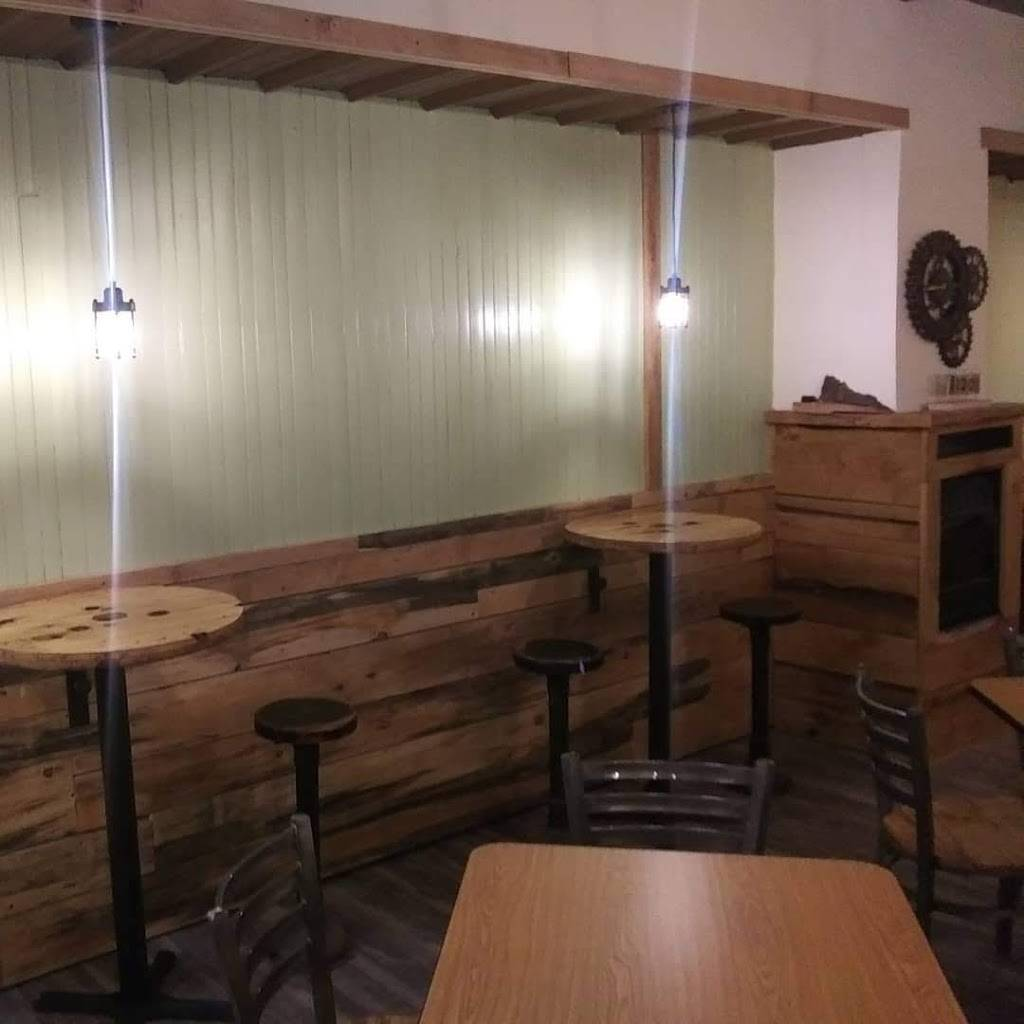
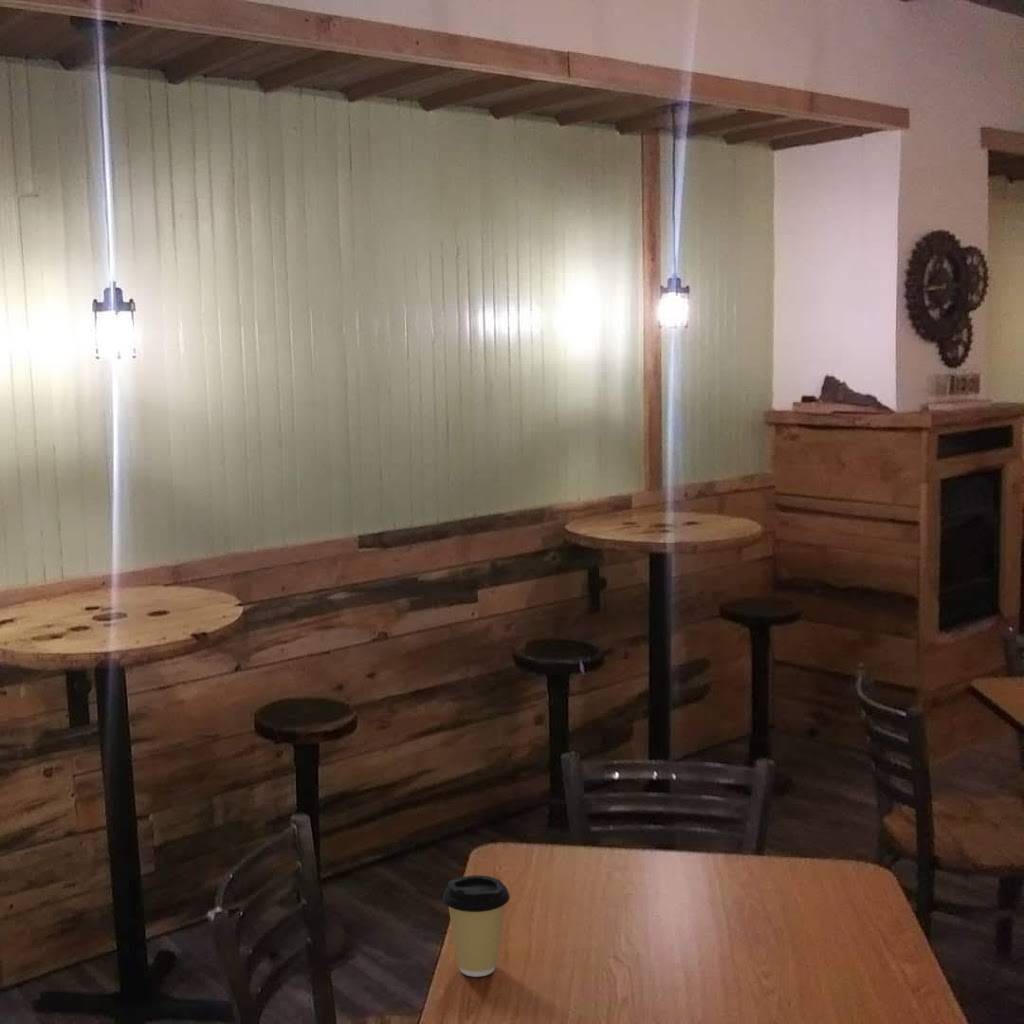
+ coffee cup (476, 925)
